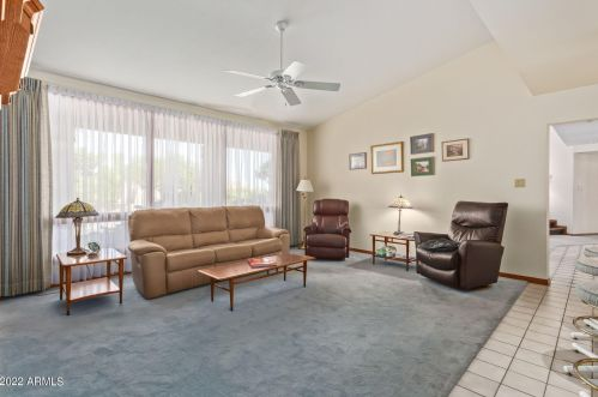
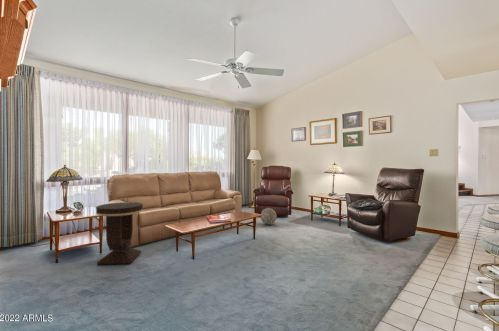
+ decorative ball (268, 216)
+ side table (120, 231)
